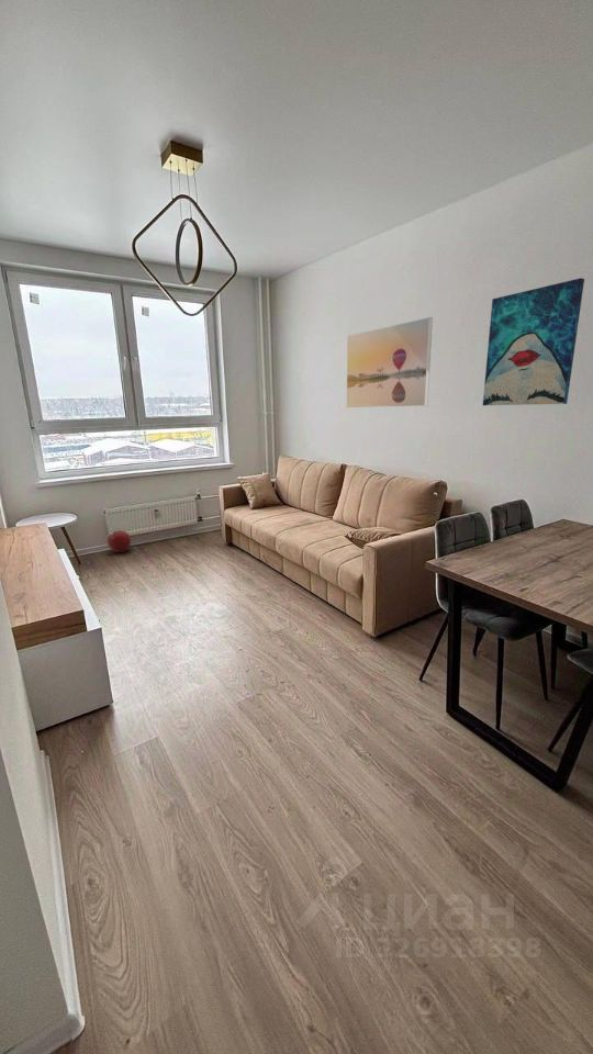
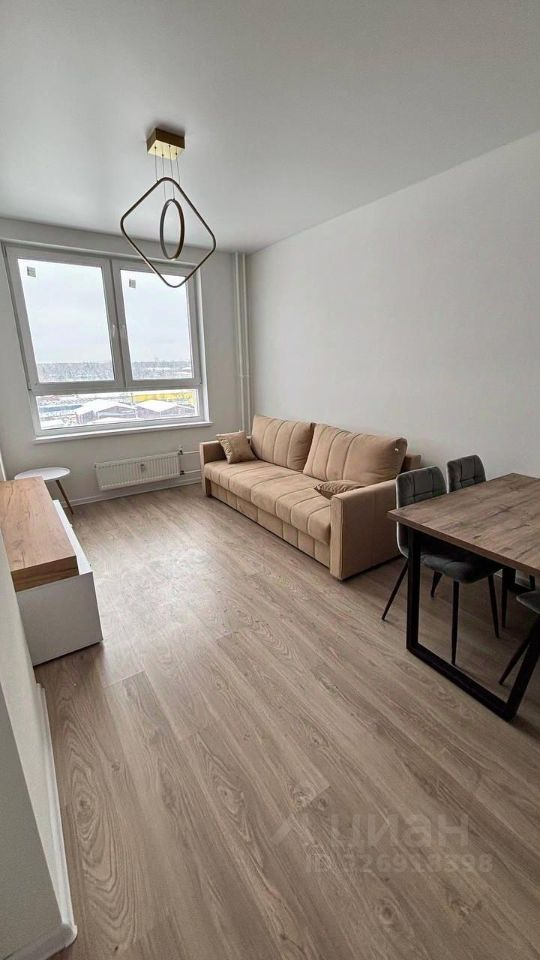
- ball (119, 540)
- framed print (383, 368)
- wall art (527, 348)
